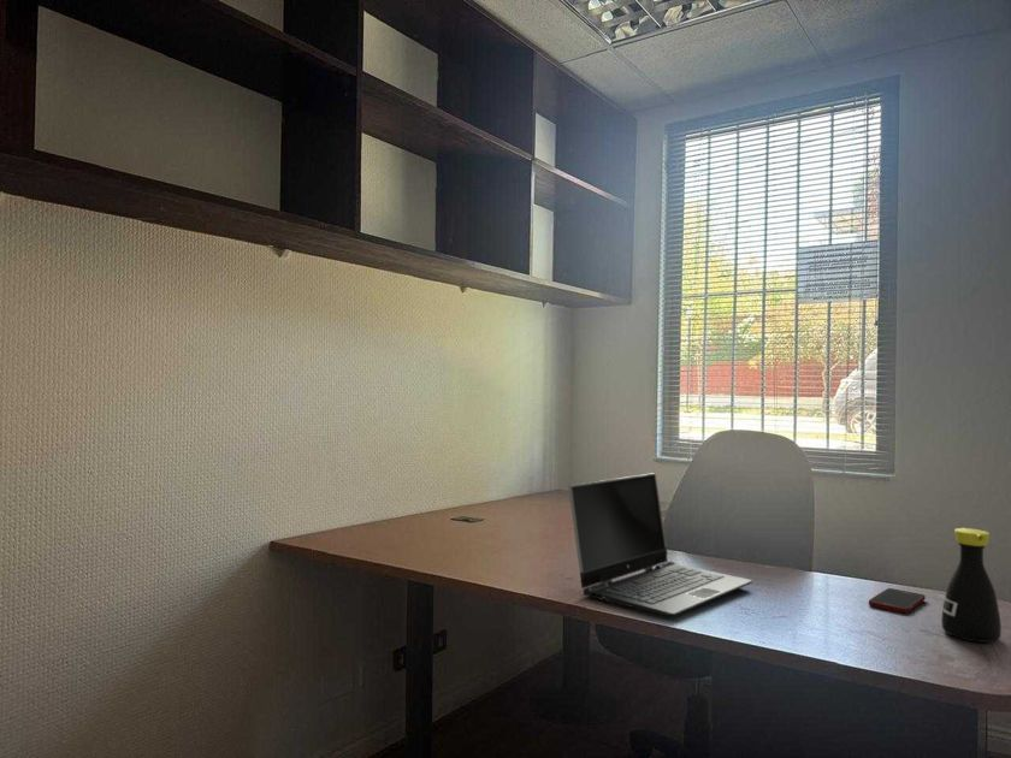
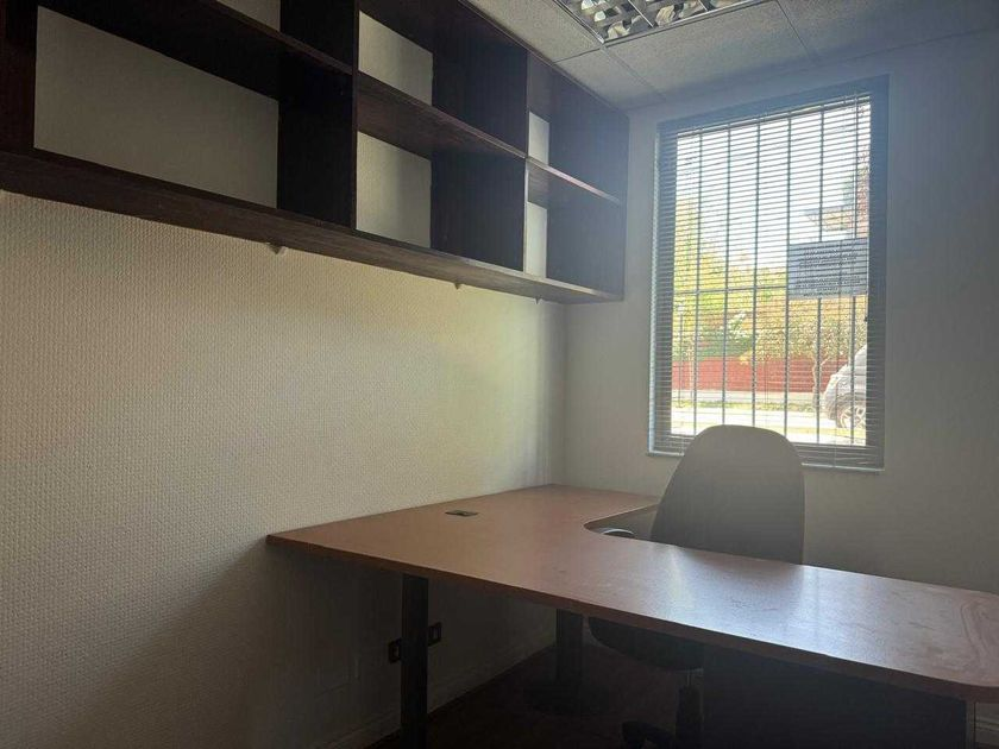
- cell phone (897, 599)
- laptop computer (662, 537)
- bottle (971, 582)
